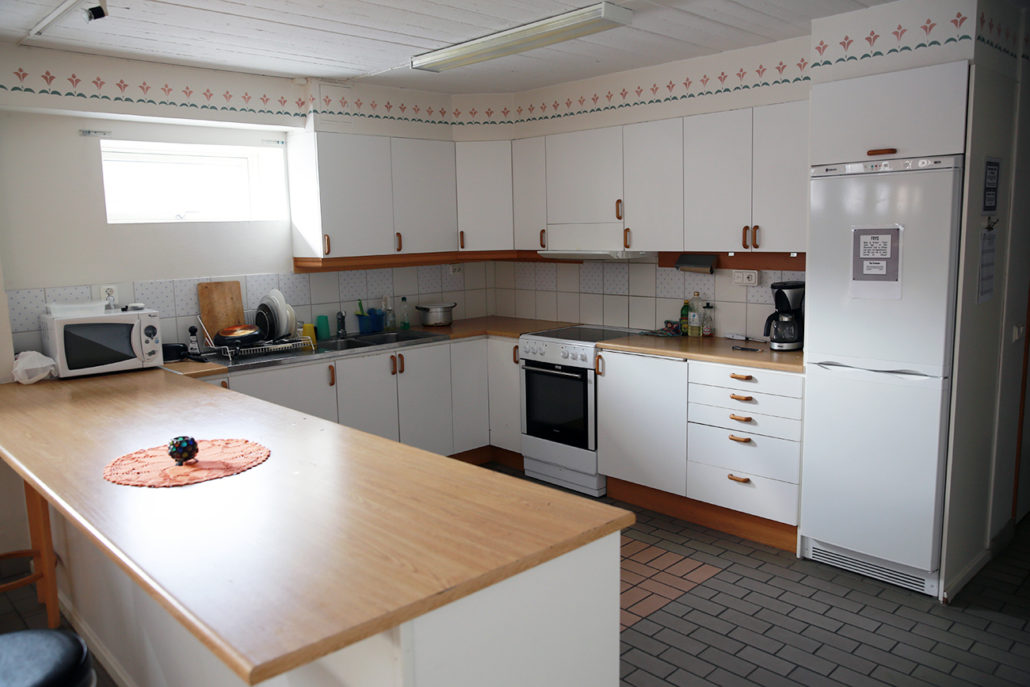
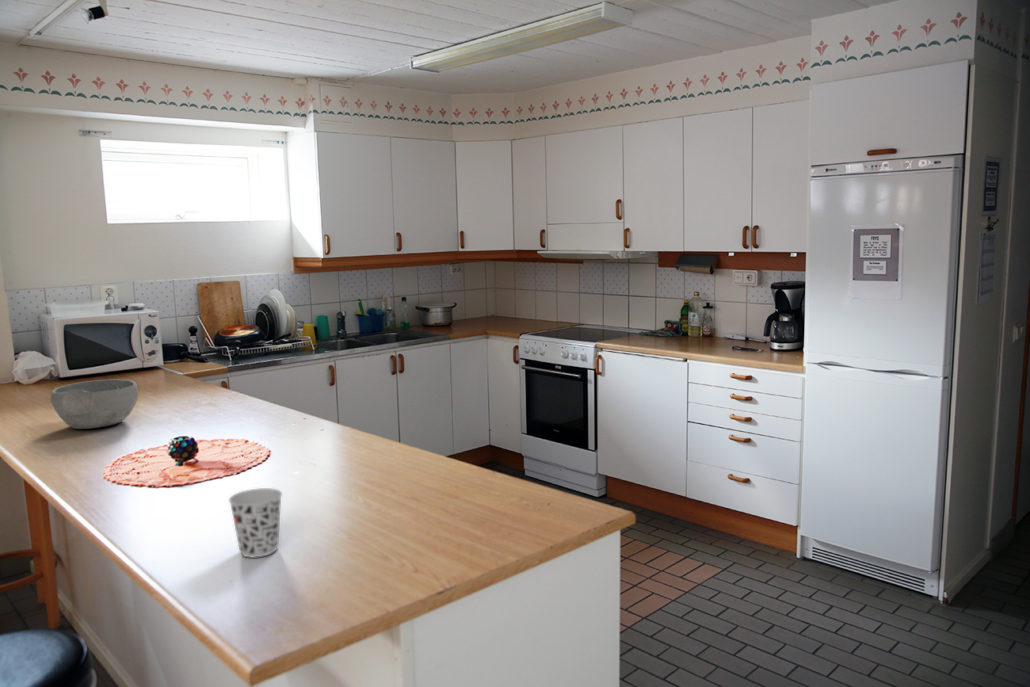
+ cup (257, 523)
+ bowl (96, 403)
